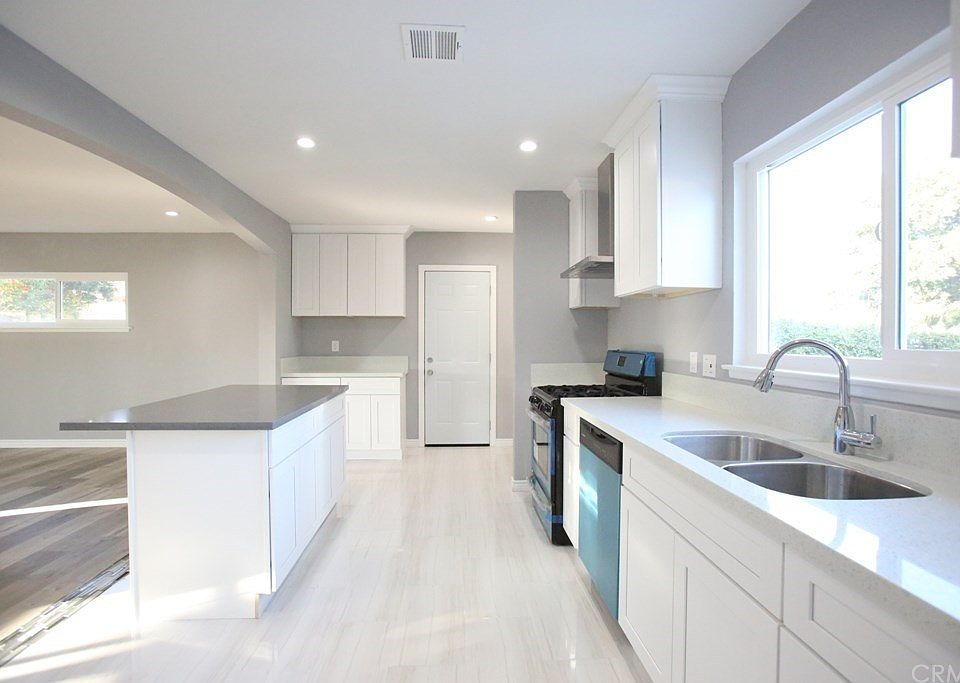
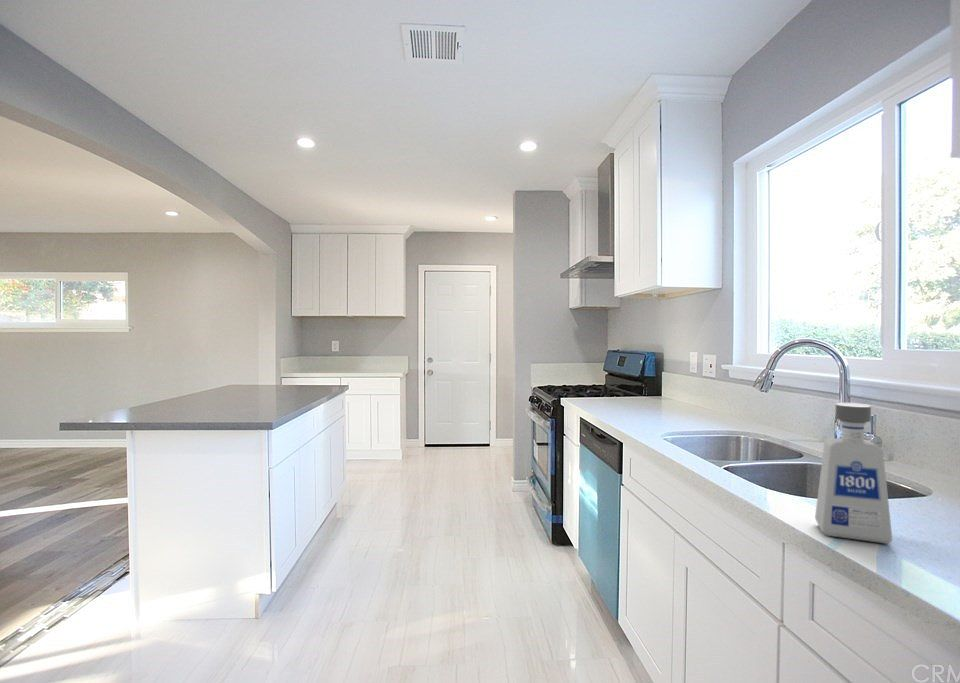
+ soap dispenser (852, 469)
